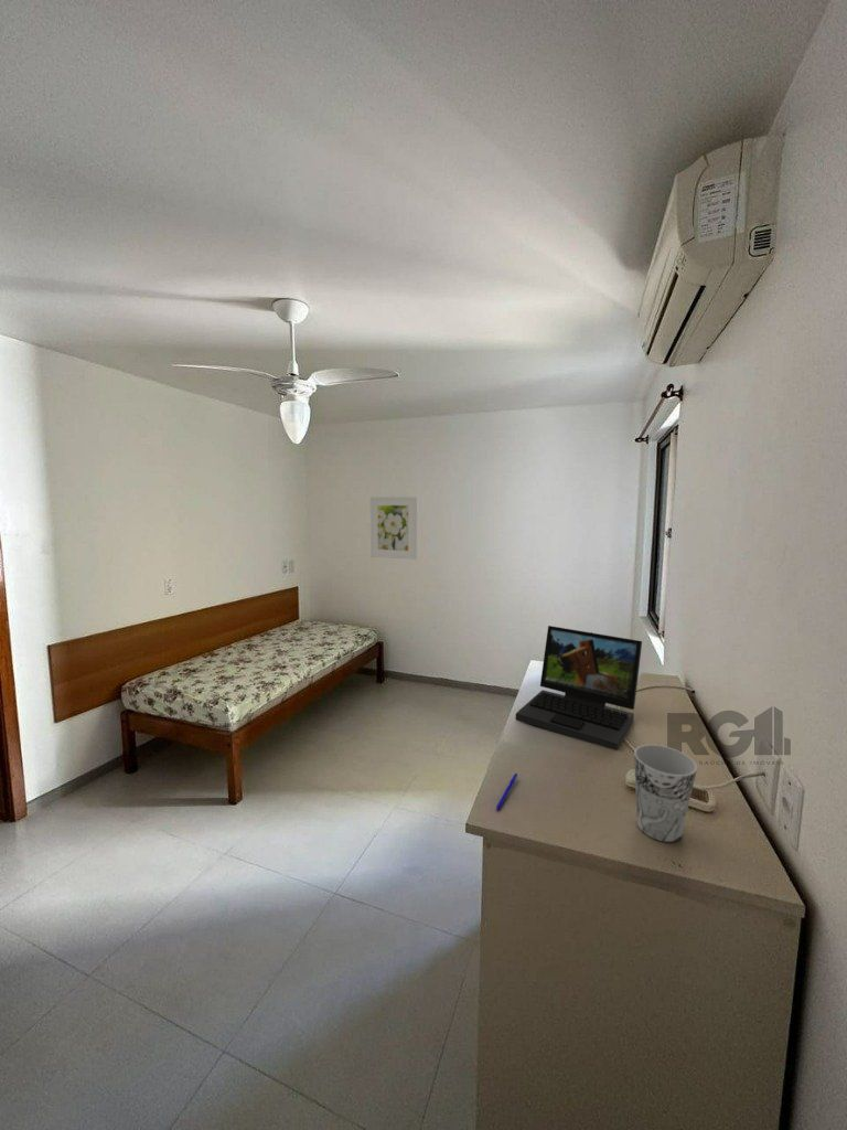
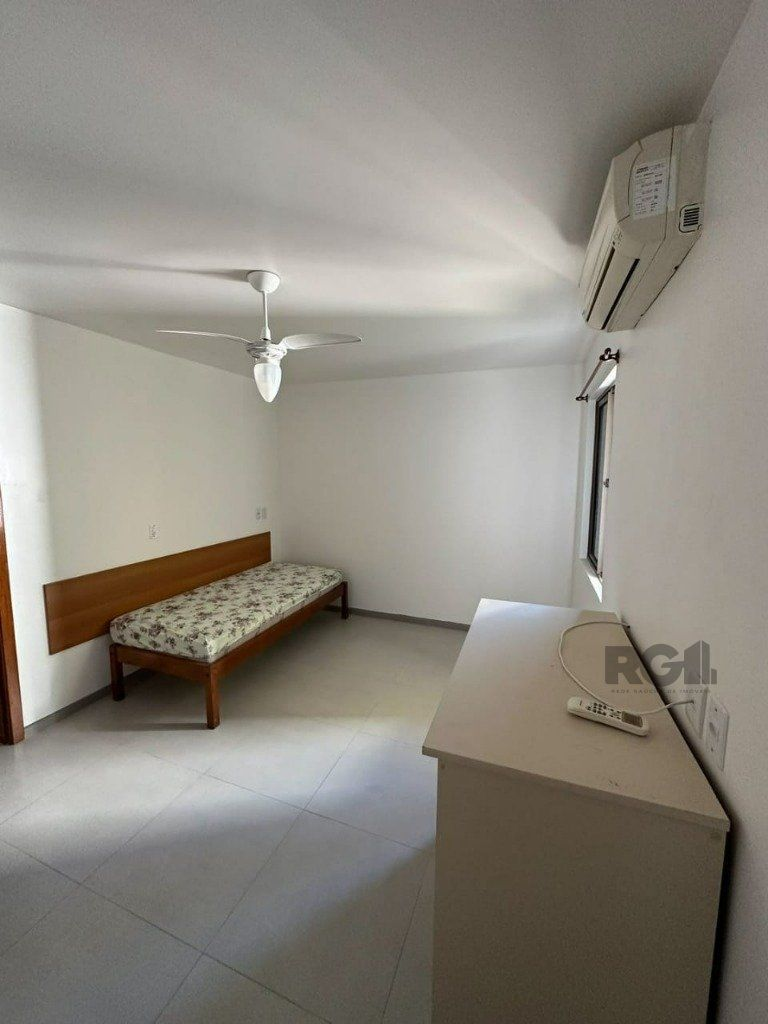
- cup (662, 793)
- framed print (393, 527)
- laptop (579, 679)
- pen (506, 791)
